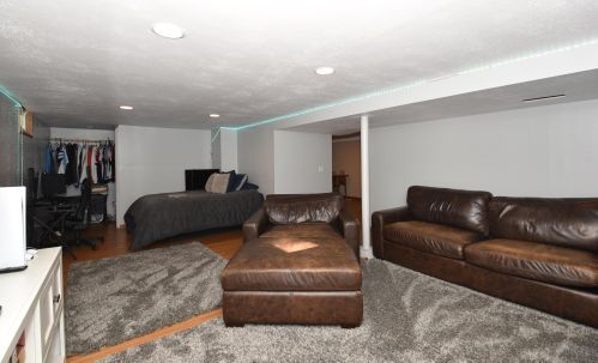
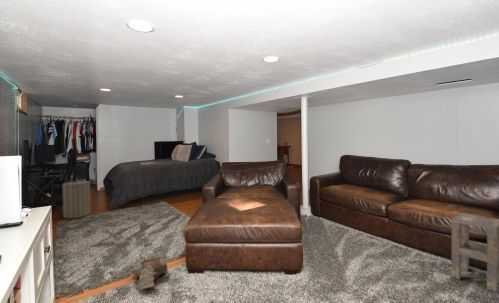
+ laundry hamper (77, 196)
+ side table (477, 248)
+ boots (149, 267)
